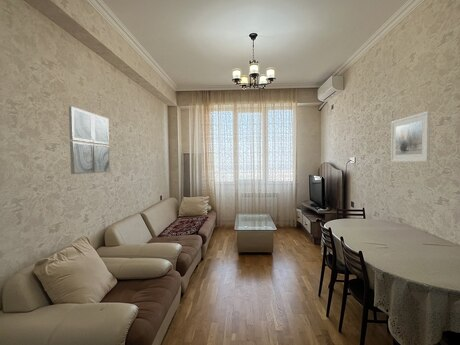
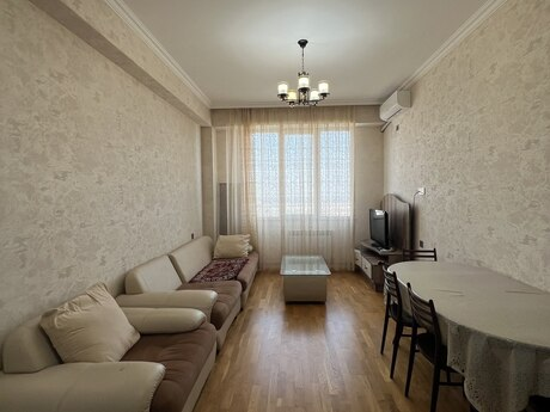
- wall art (91, 142)
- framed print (408, 139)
